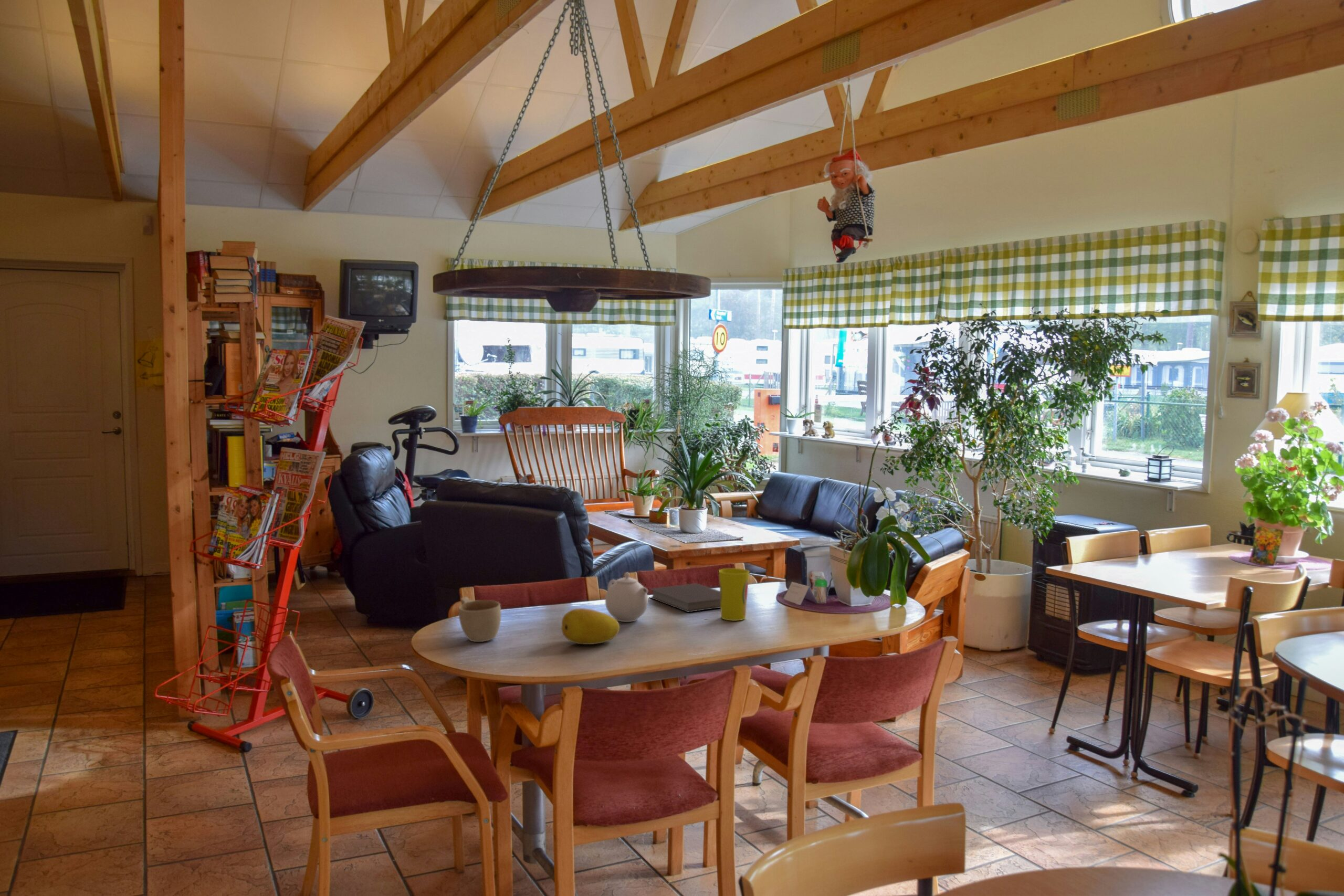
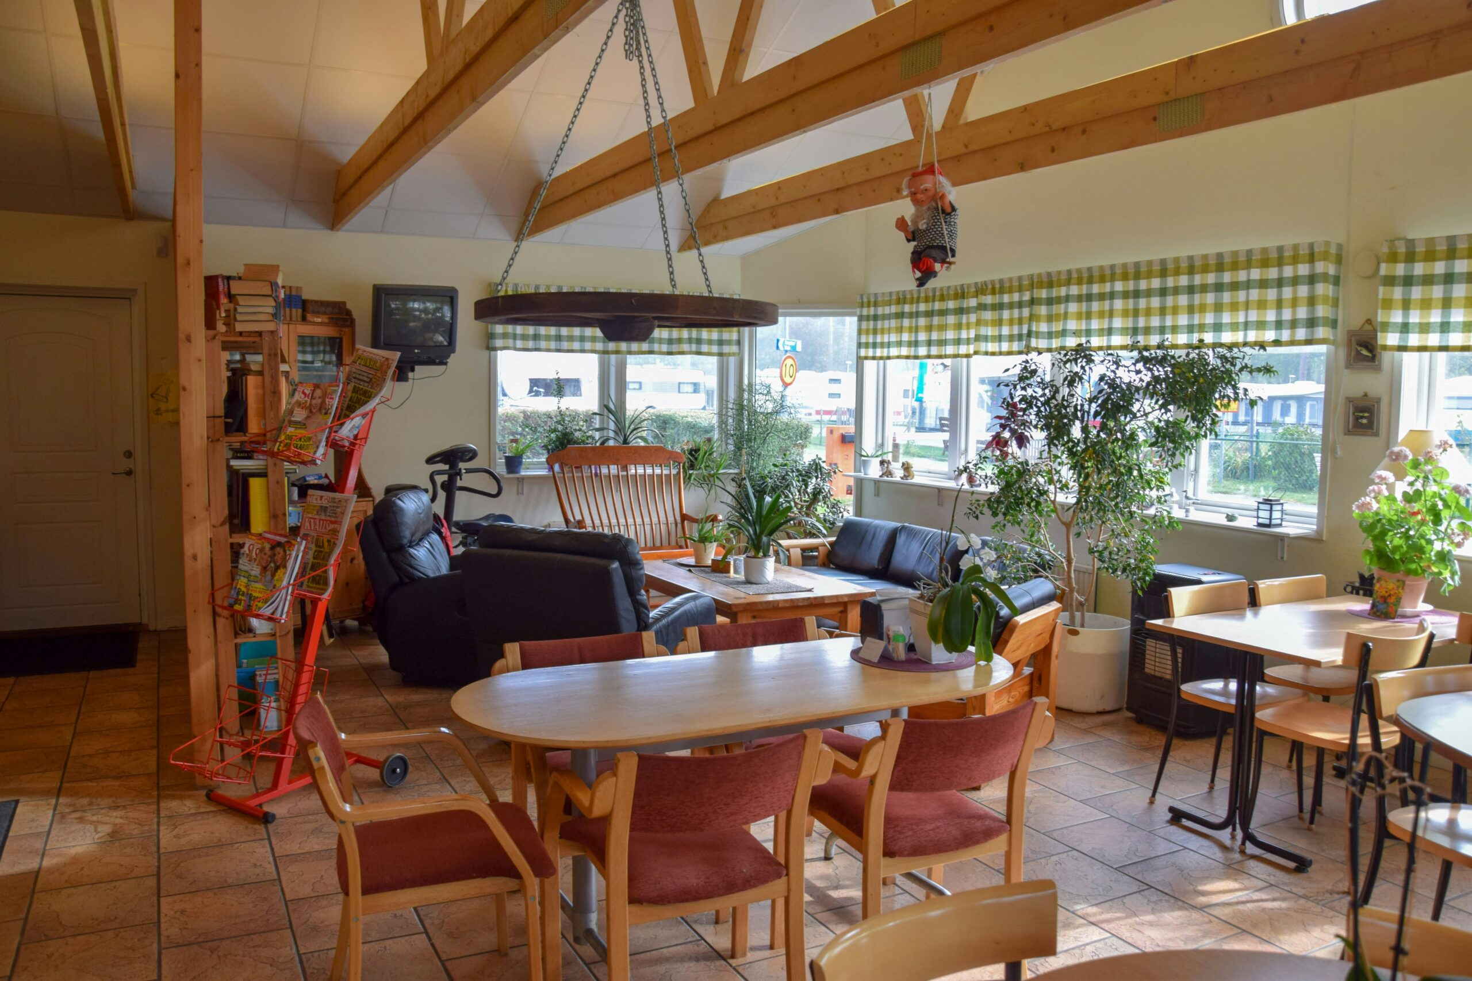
- notebook (693, 597)
- cup (733, 594)
- fruit (591, 625)
- teapot (627, 596)
- cup (477, 619)
